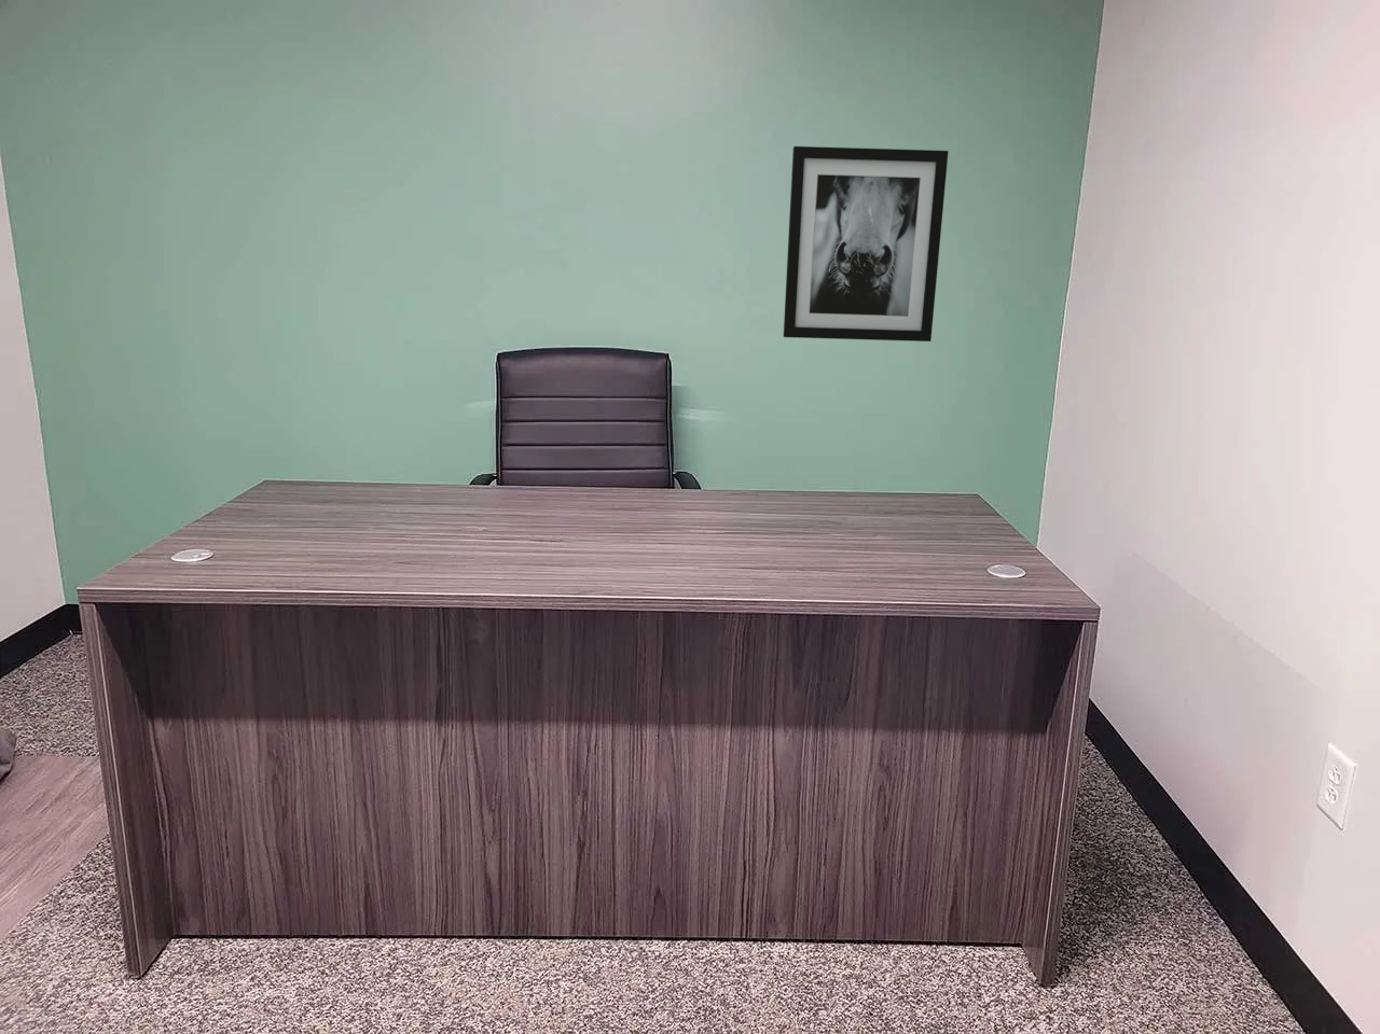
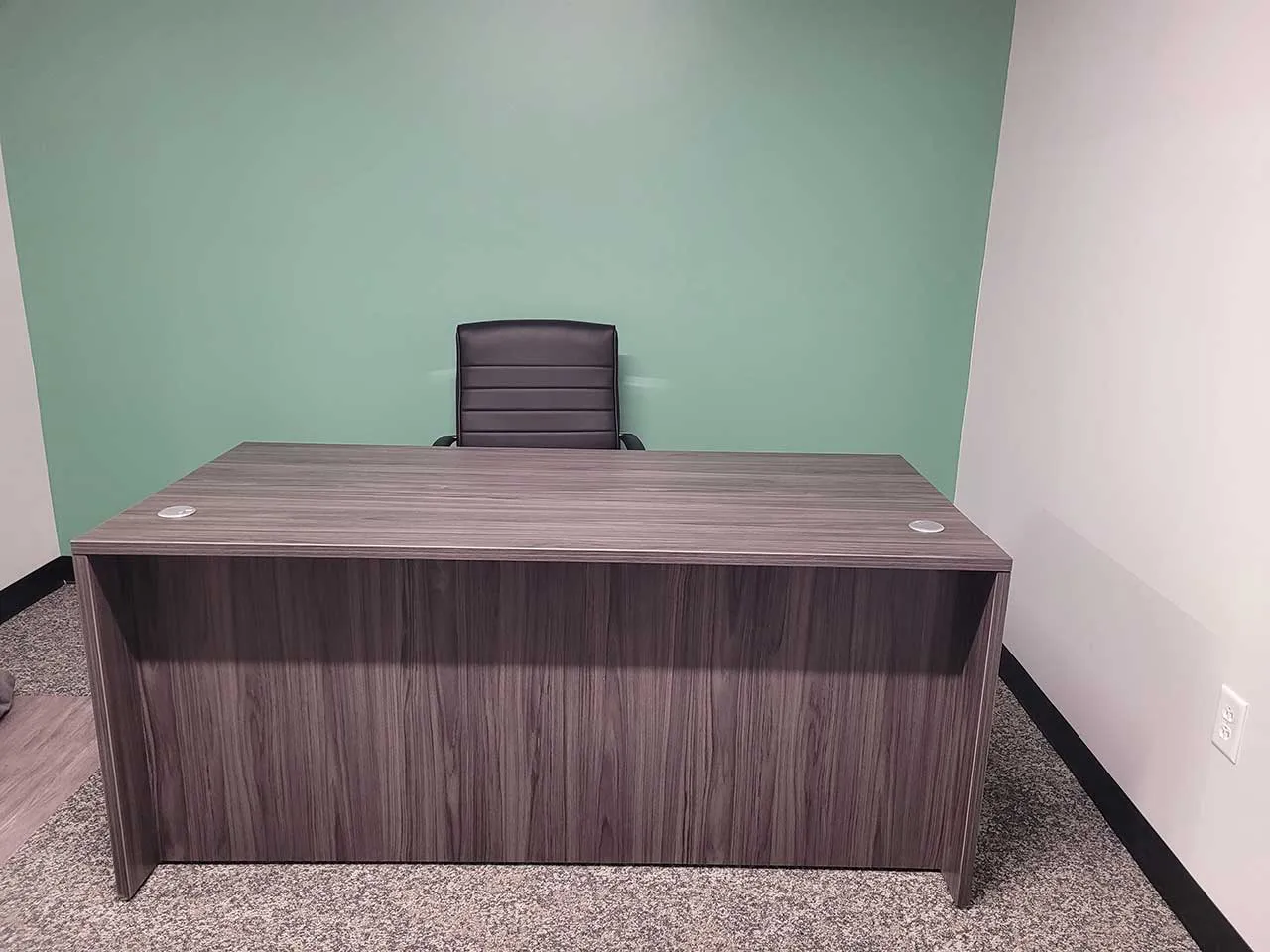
- wall art (863, 245)
